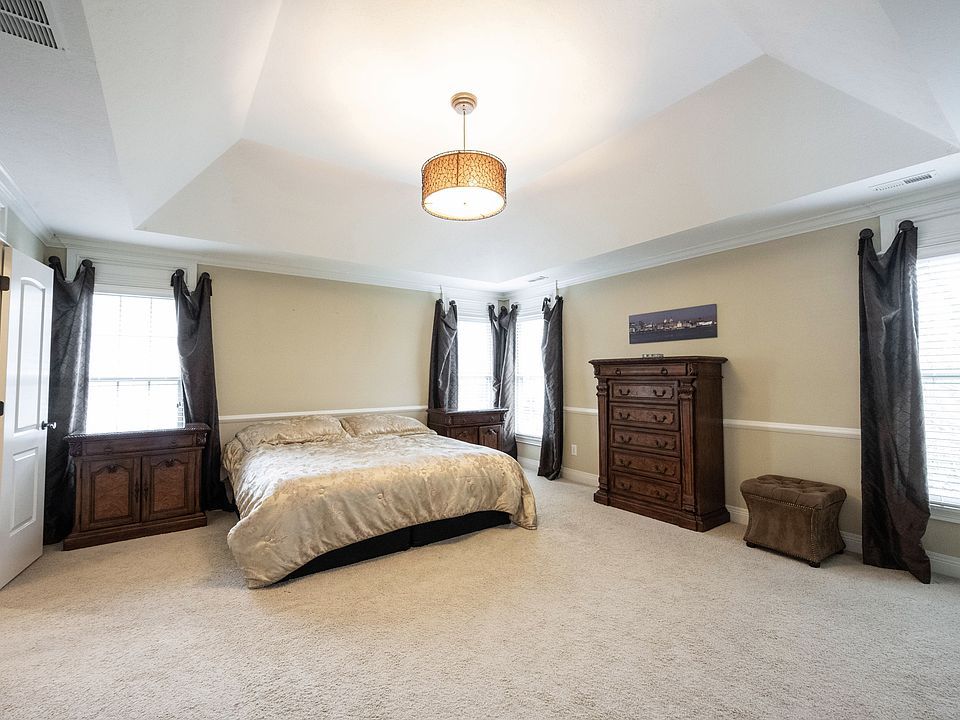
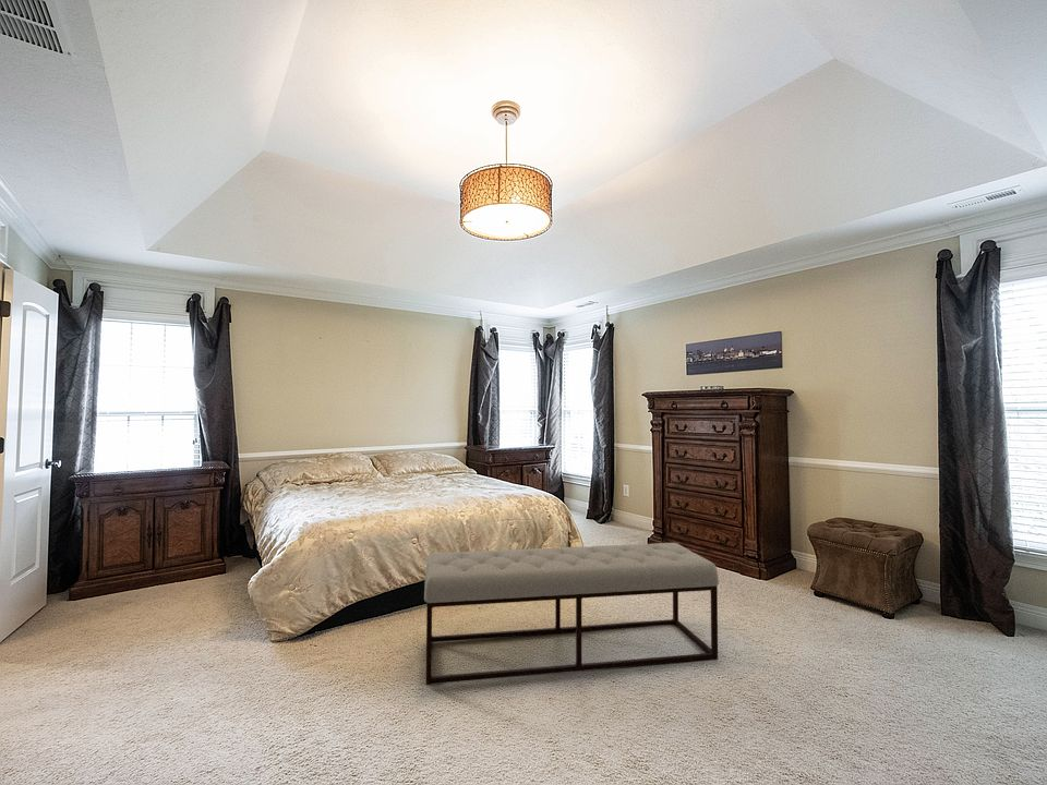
+ bench (565, 599)
